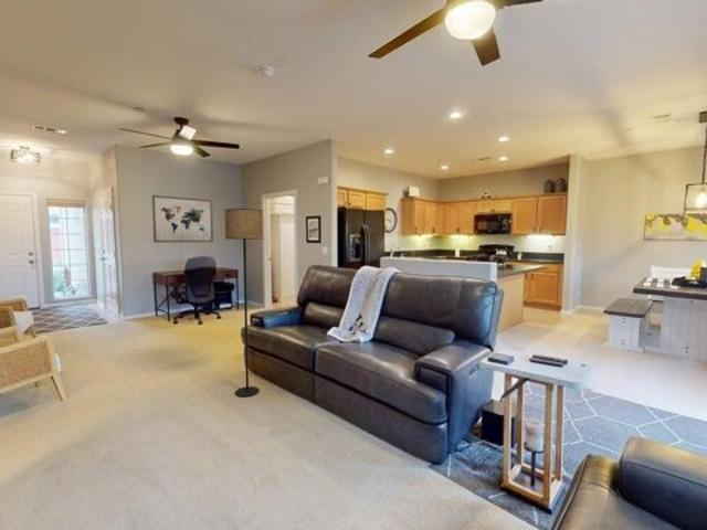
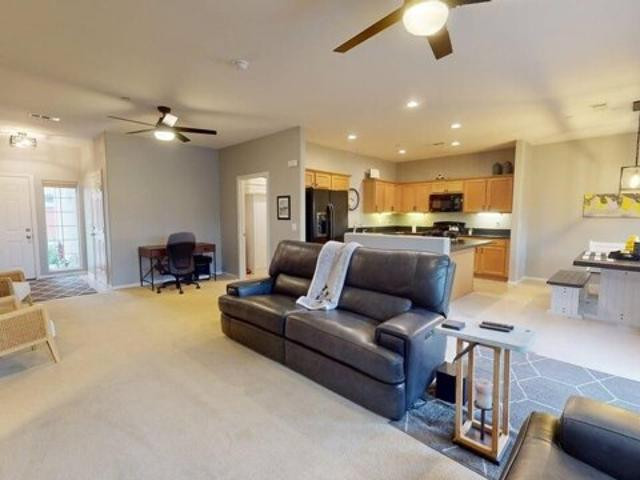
- wall art (184, 220)
- floor lamp (245, 303)
